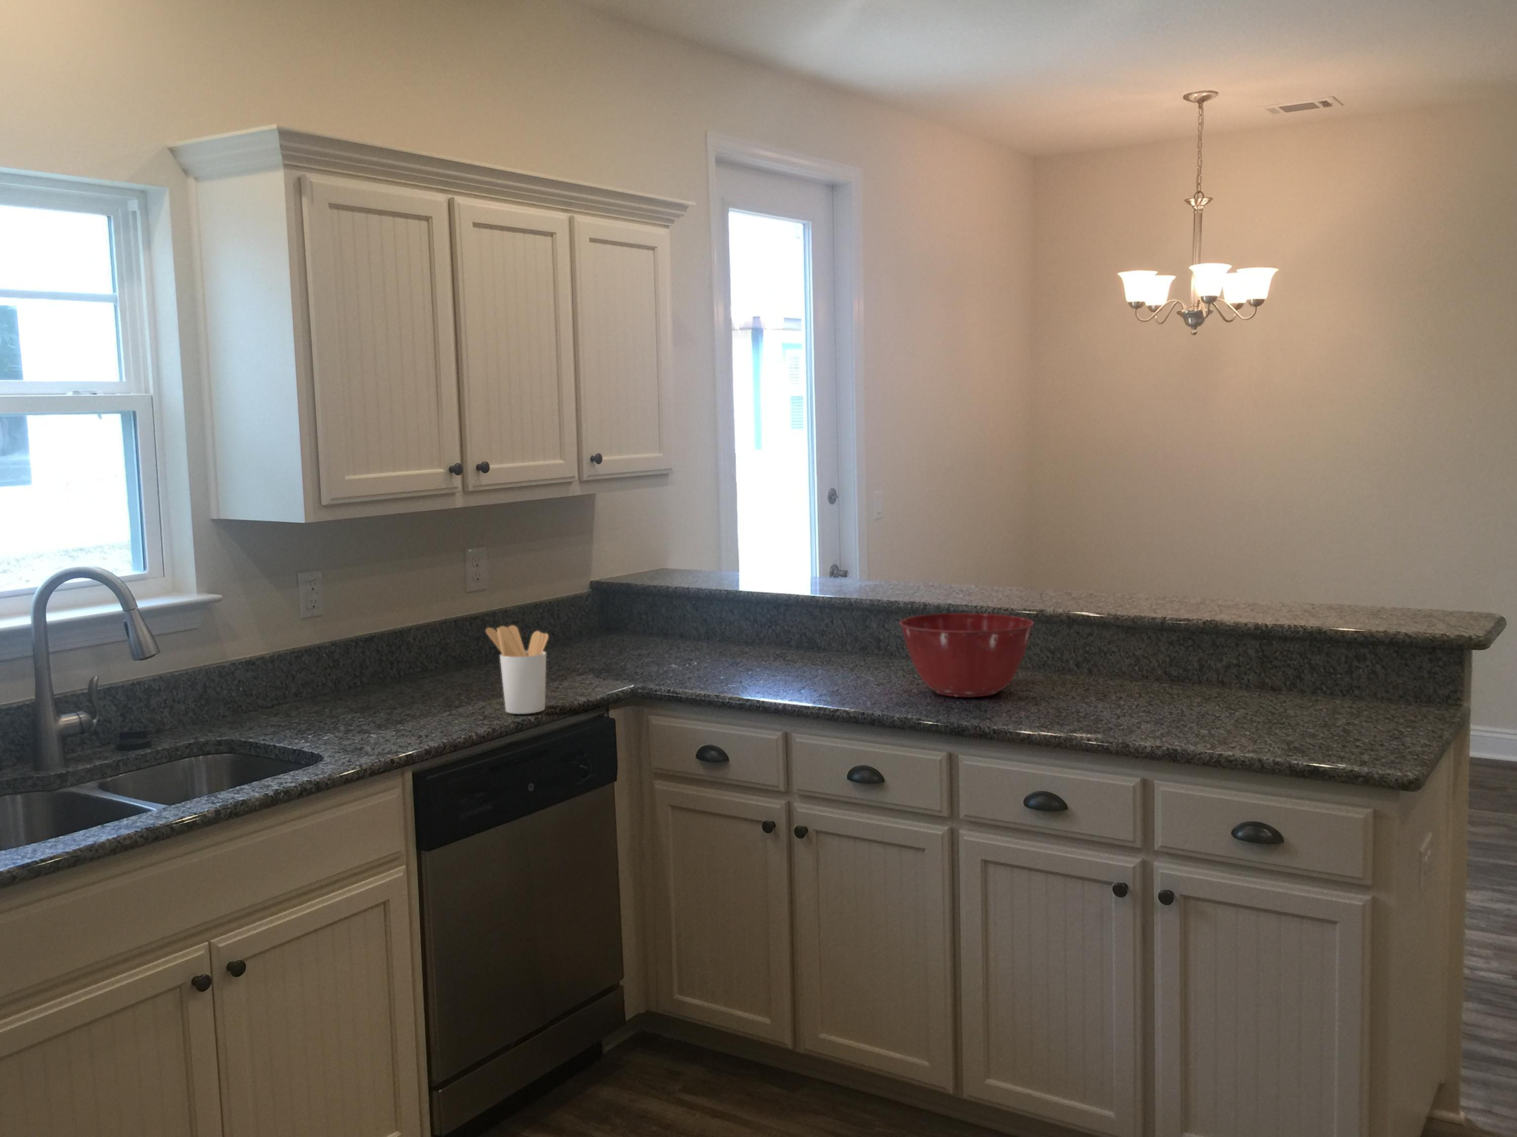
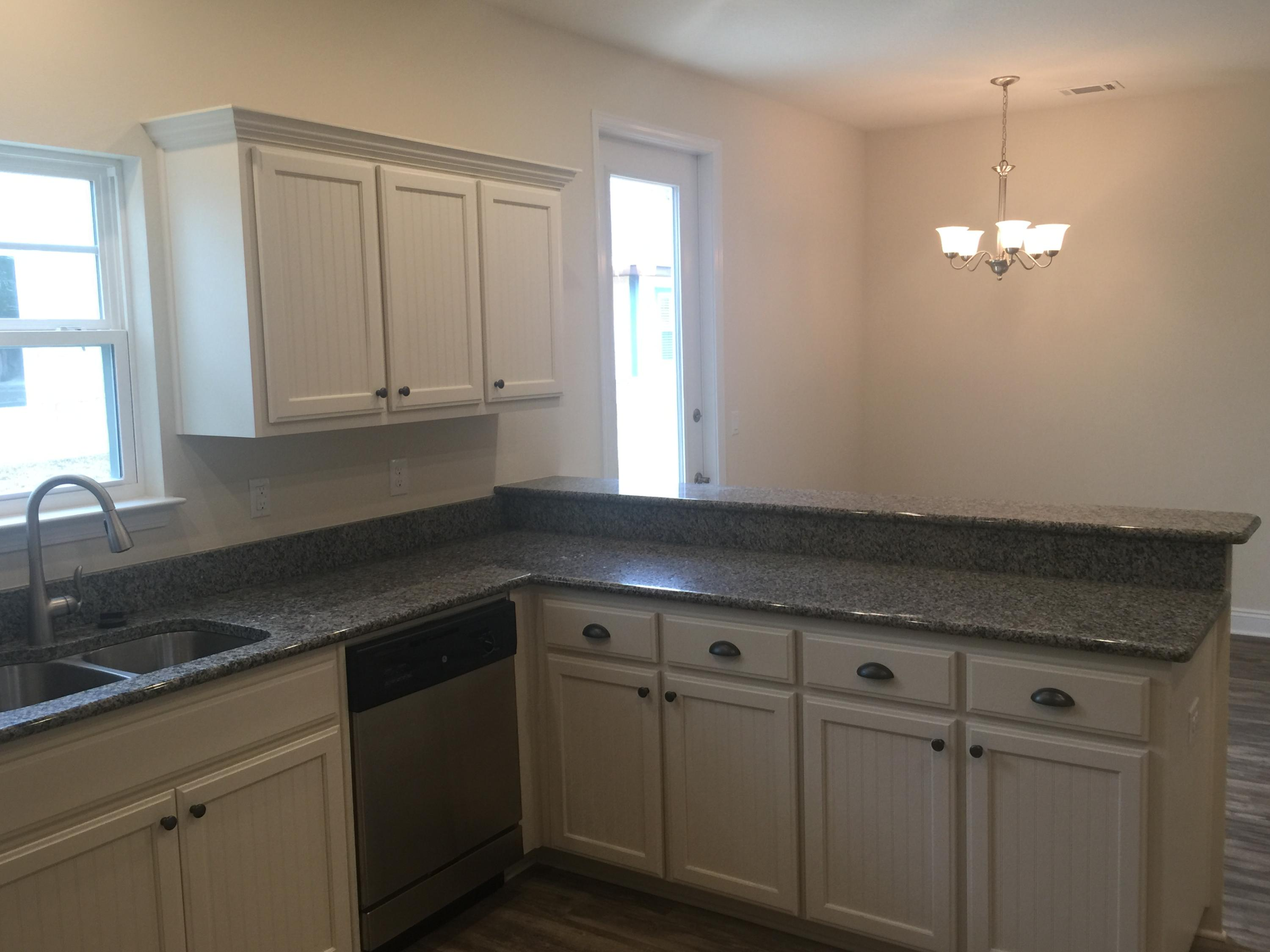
- mixing bowl (966, 656)
- utensil holder (517, 666)
